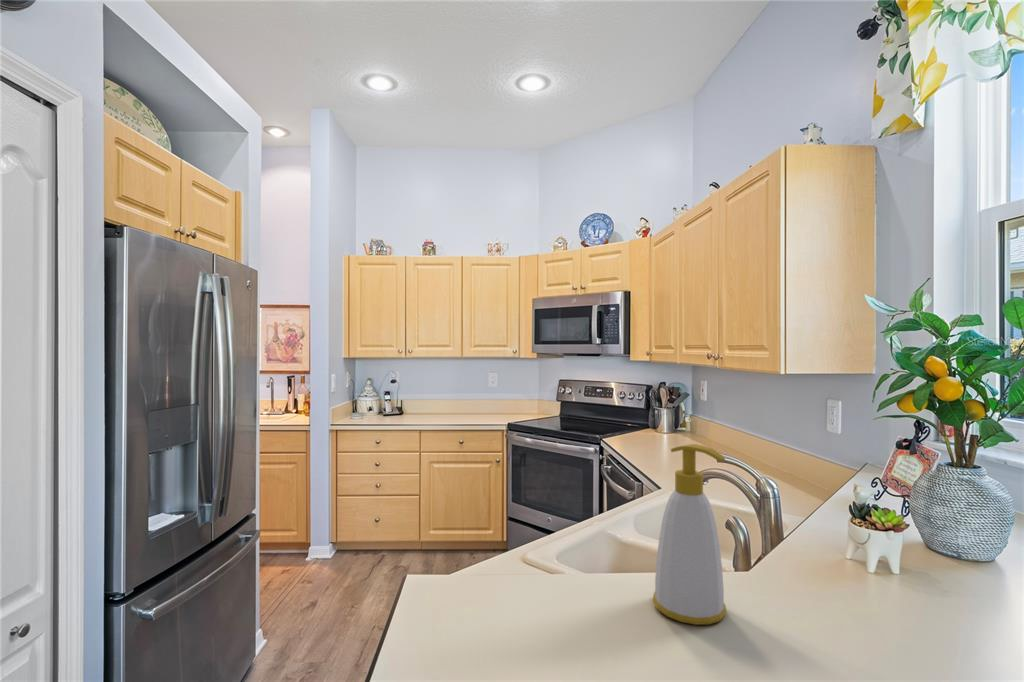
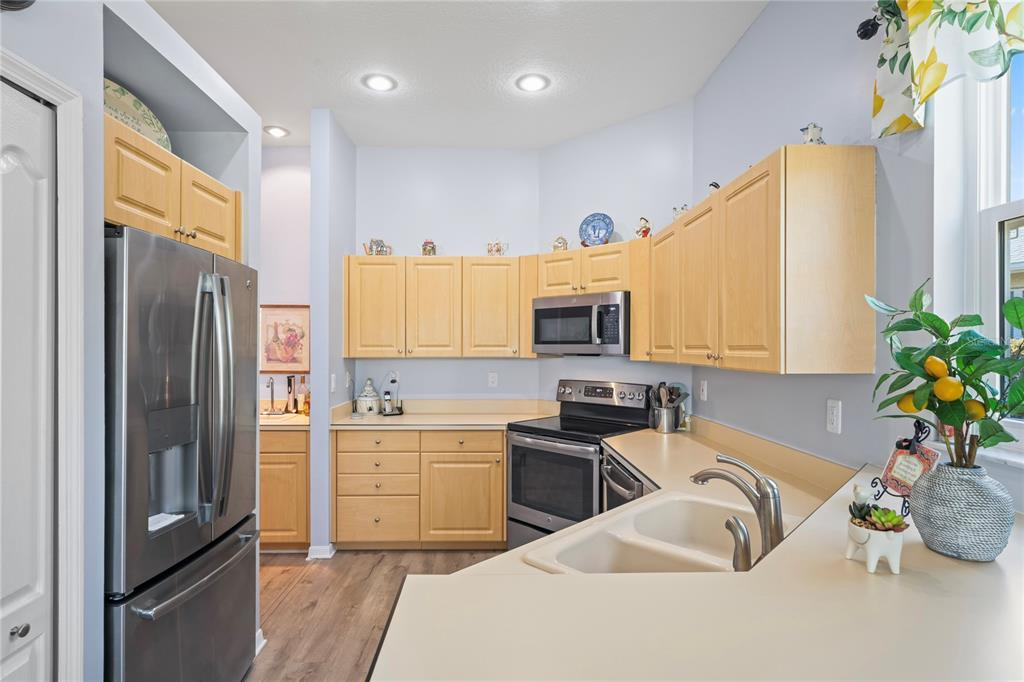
- soap bottle (689, 526)
